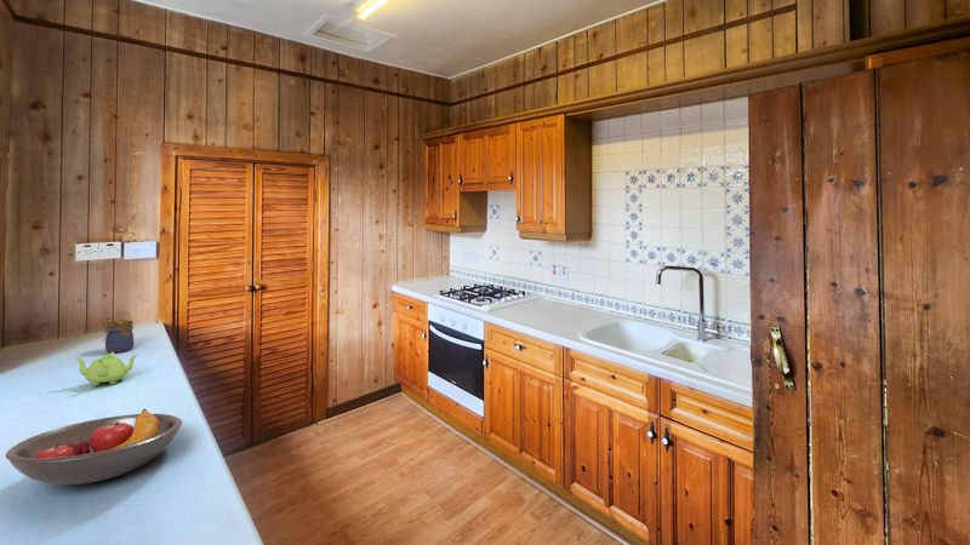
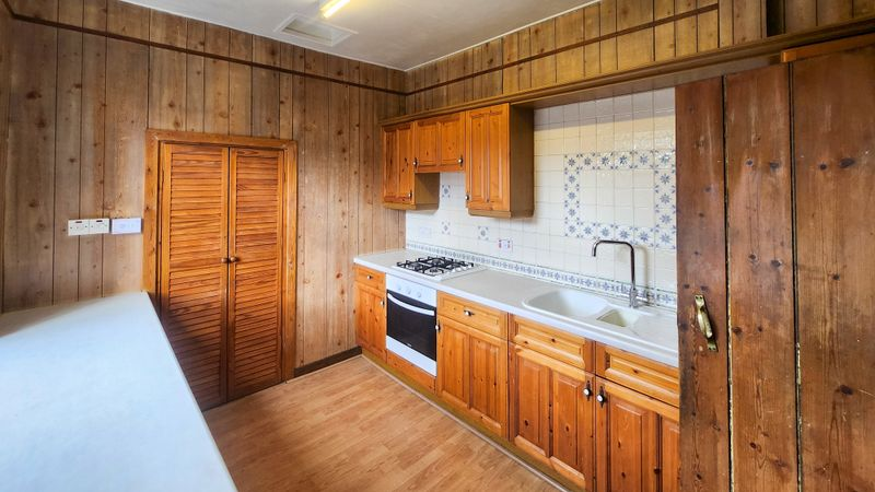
- fruit bowl (102, 447)
- jar (118, 335)
- teapot (107, 368)
